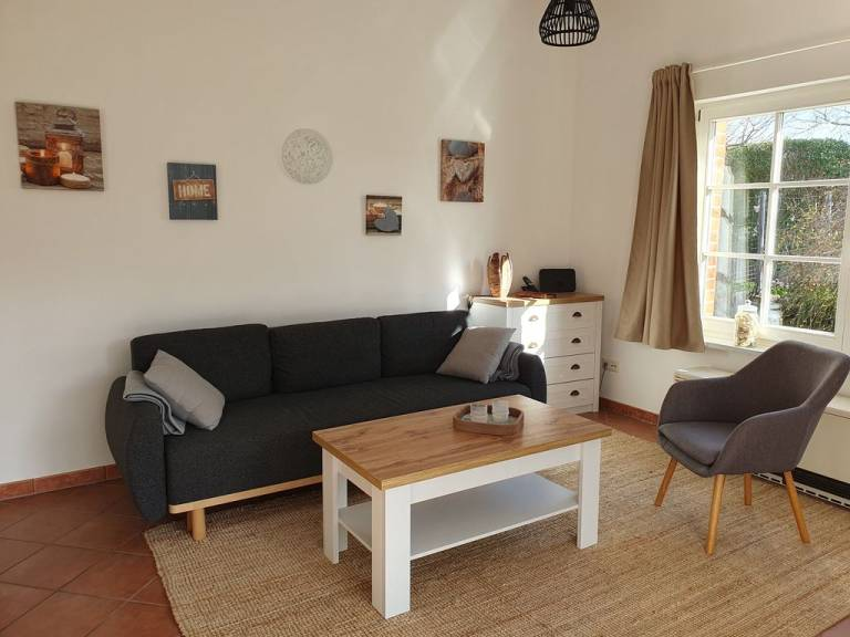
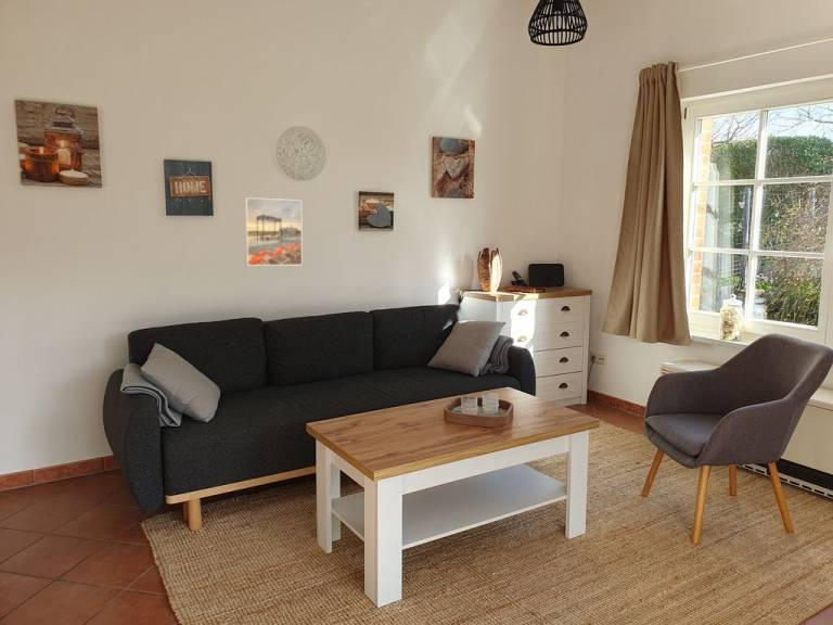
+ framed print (273, 232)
